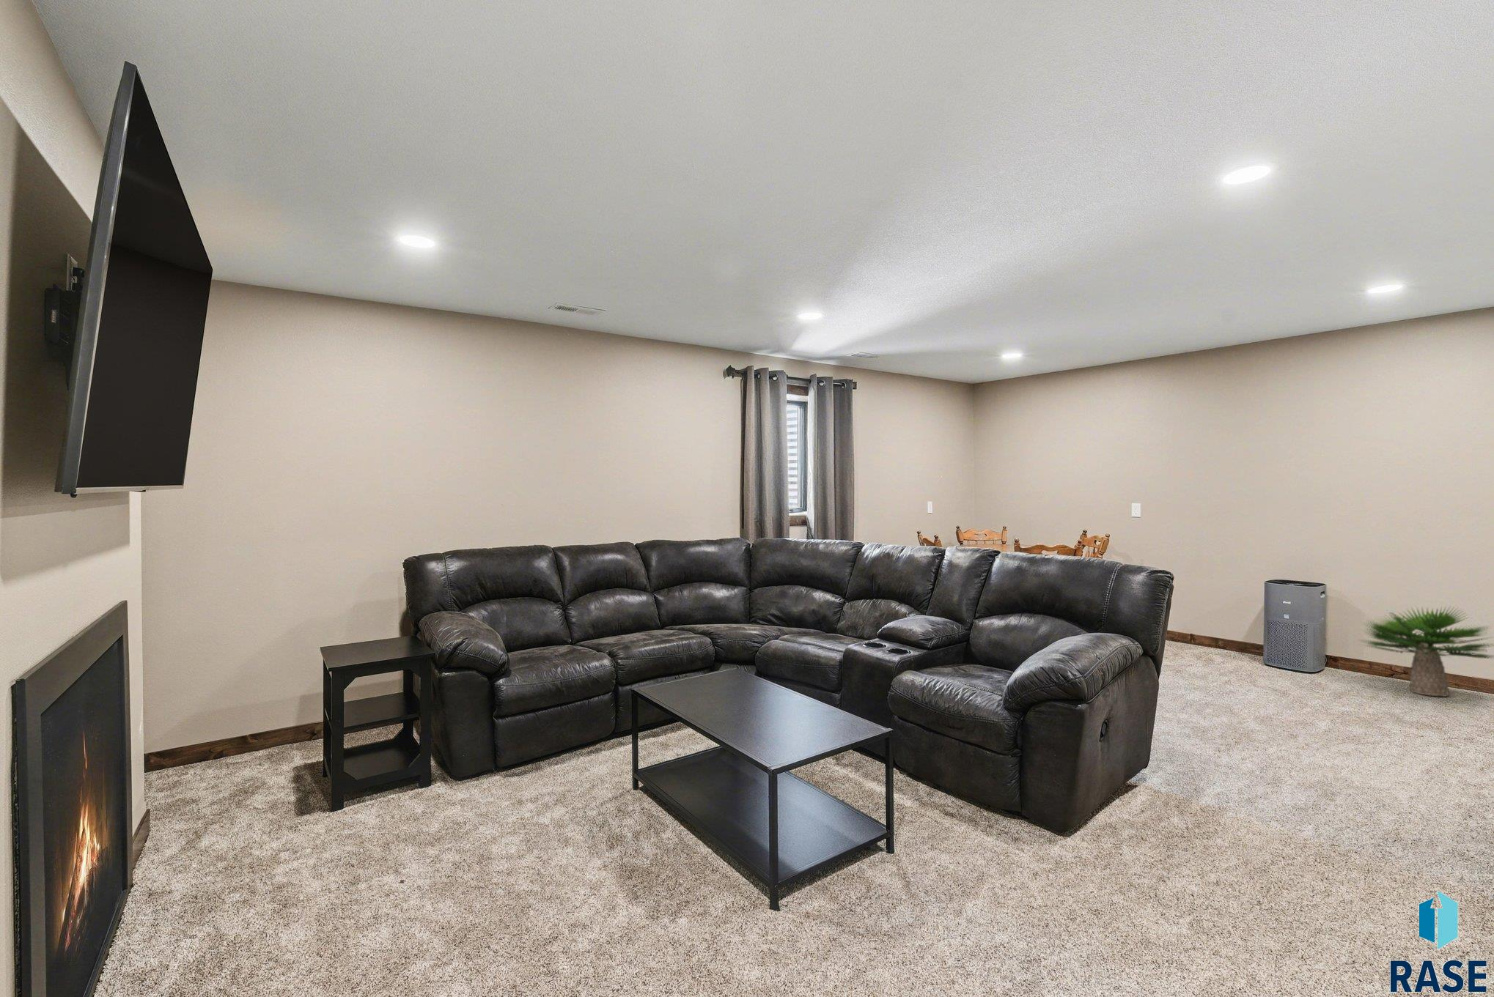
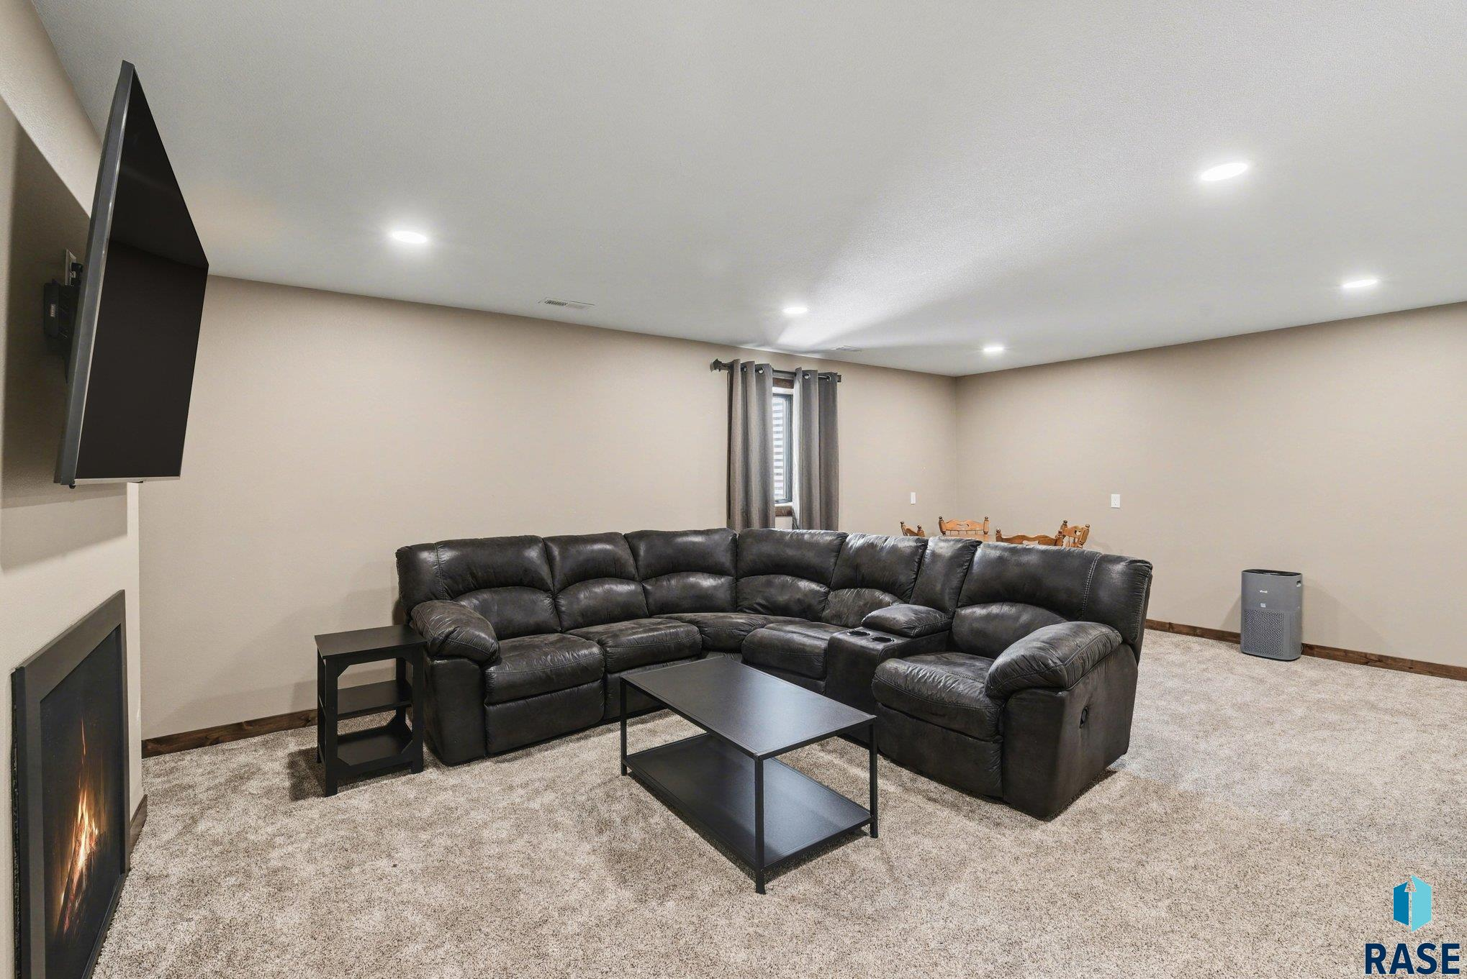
- potted plant (1426, 648)
